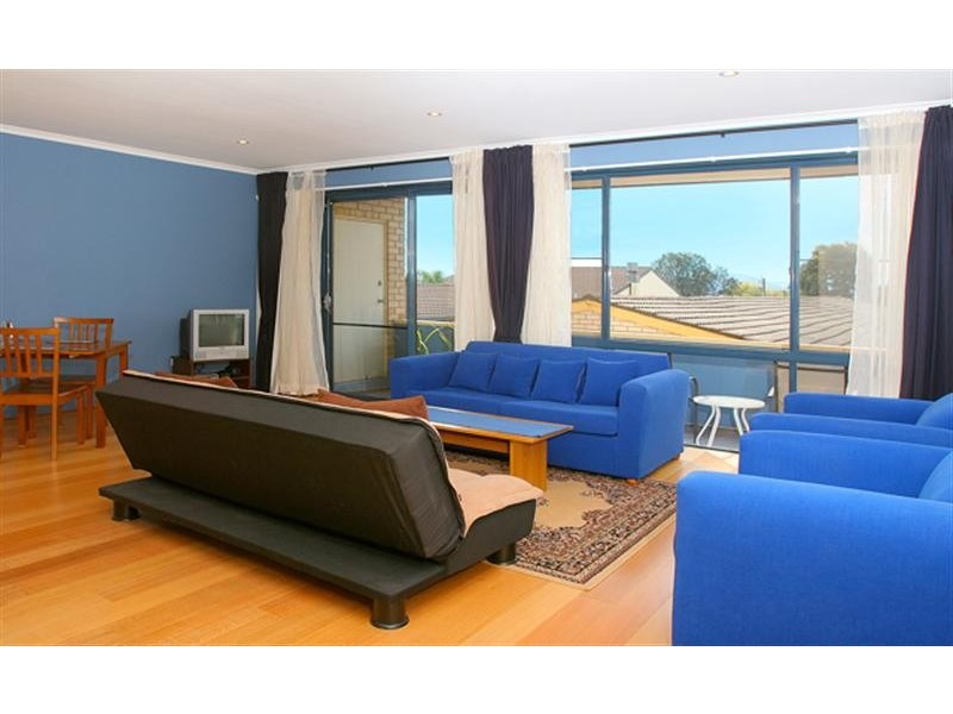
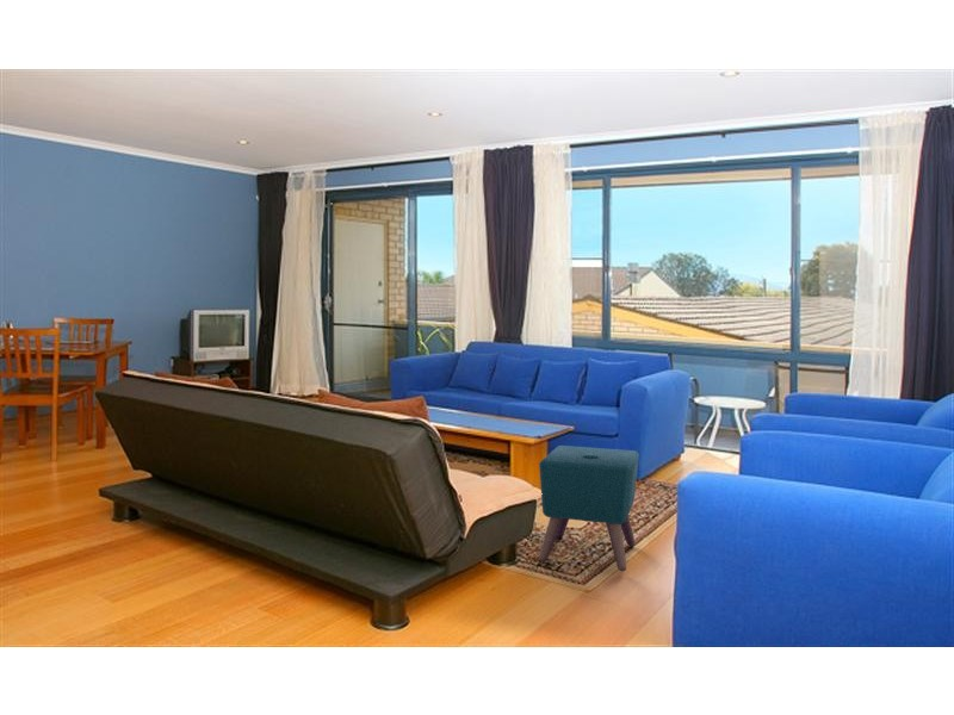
+ ottoman (589, 504)
